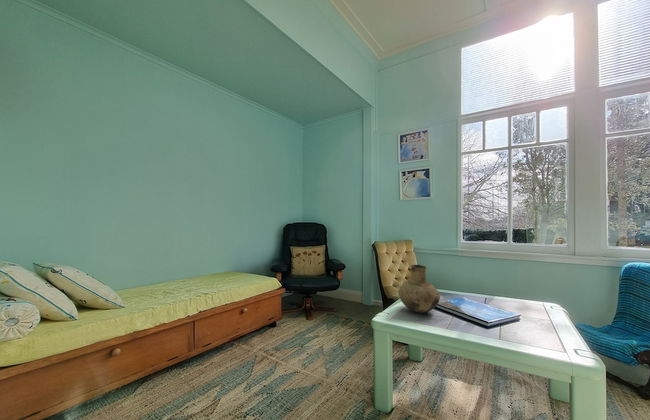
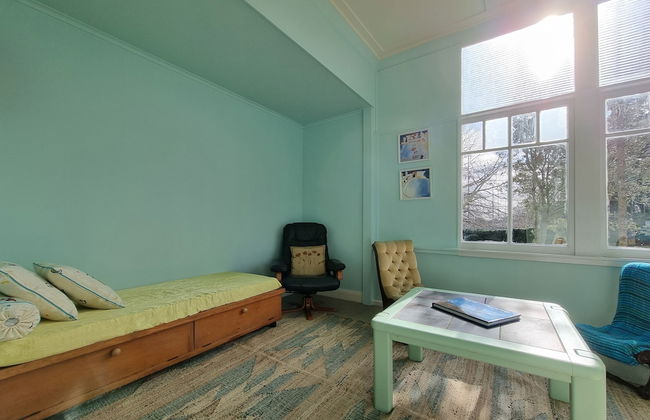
- vase (418, 288)
